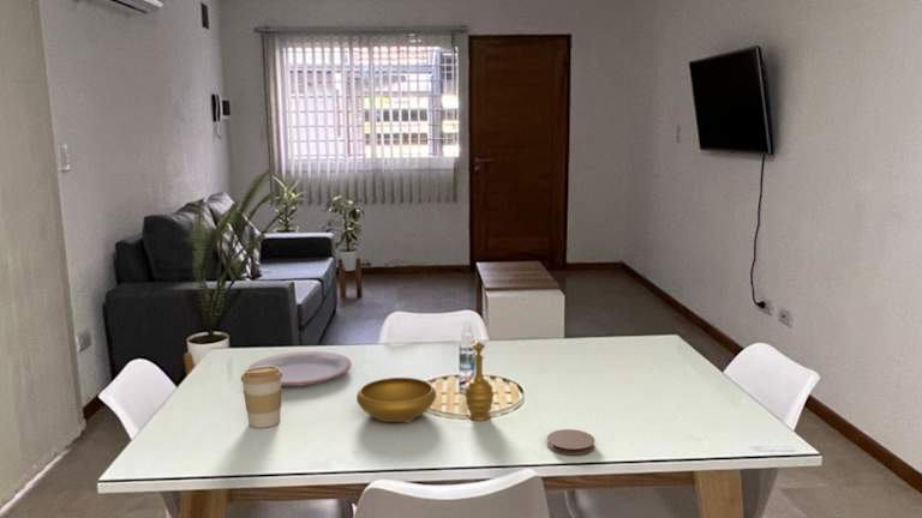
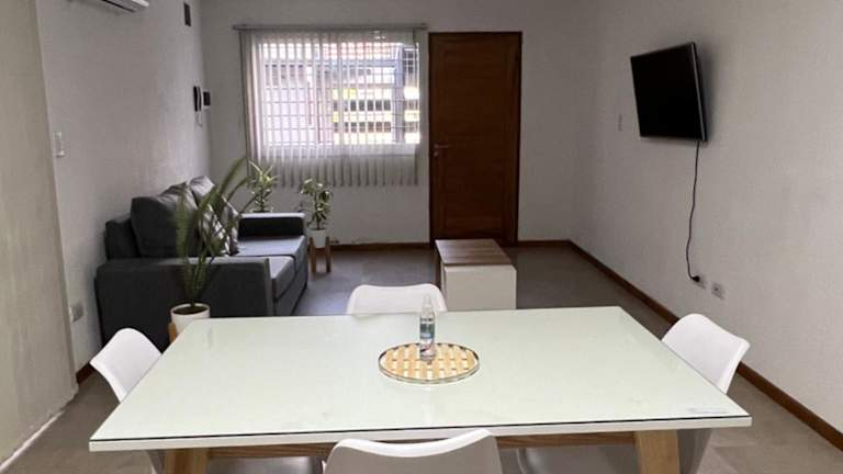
- coffee cup (263, 394)
- coaster (570, 441)
- decorative bowl (423, 380)
- plate (300, 369)
